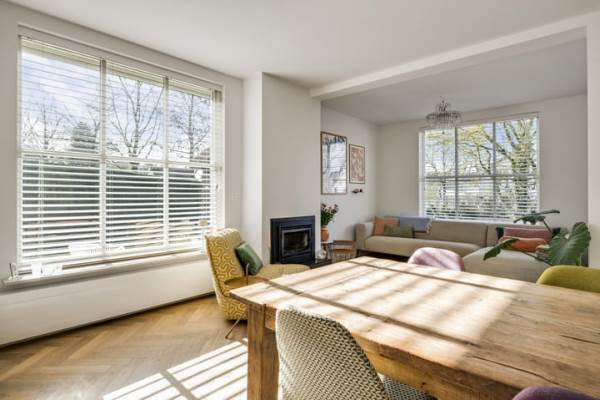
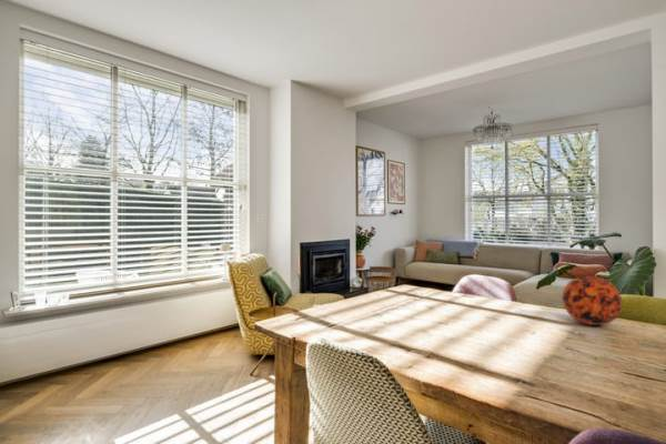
+ decorative ball (591, 300)
